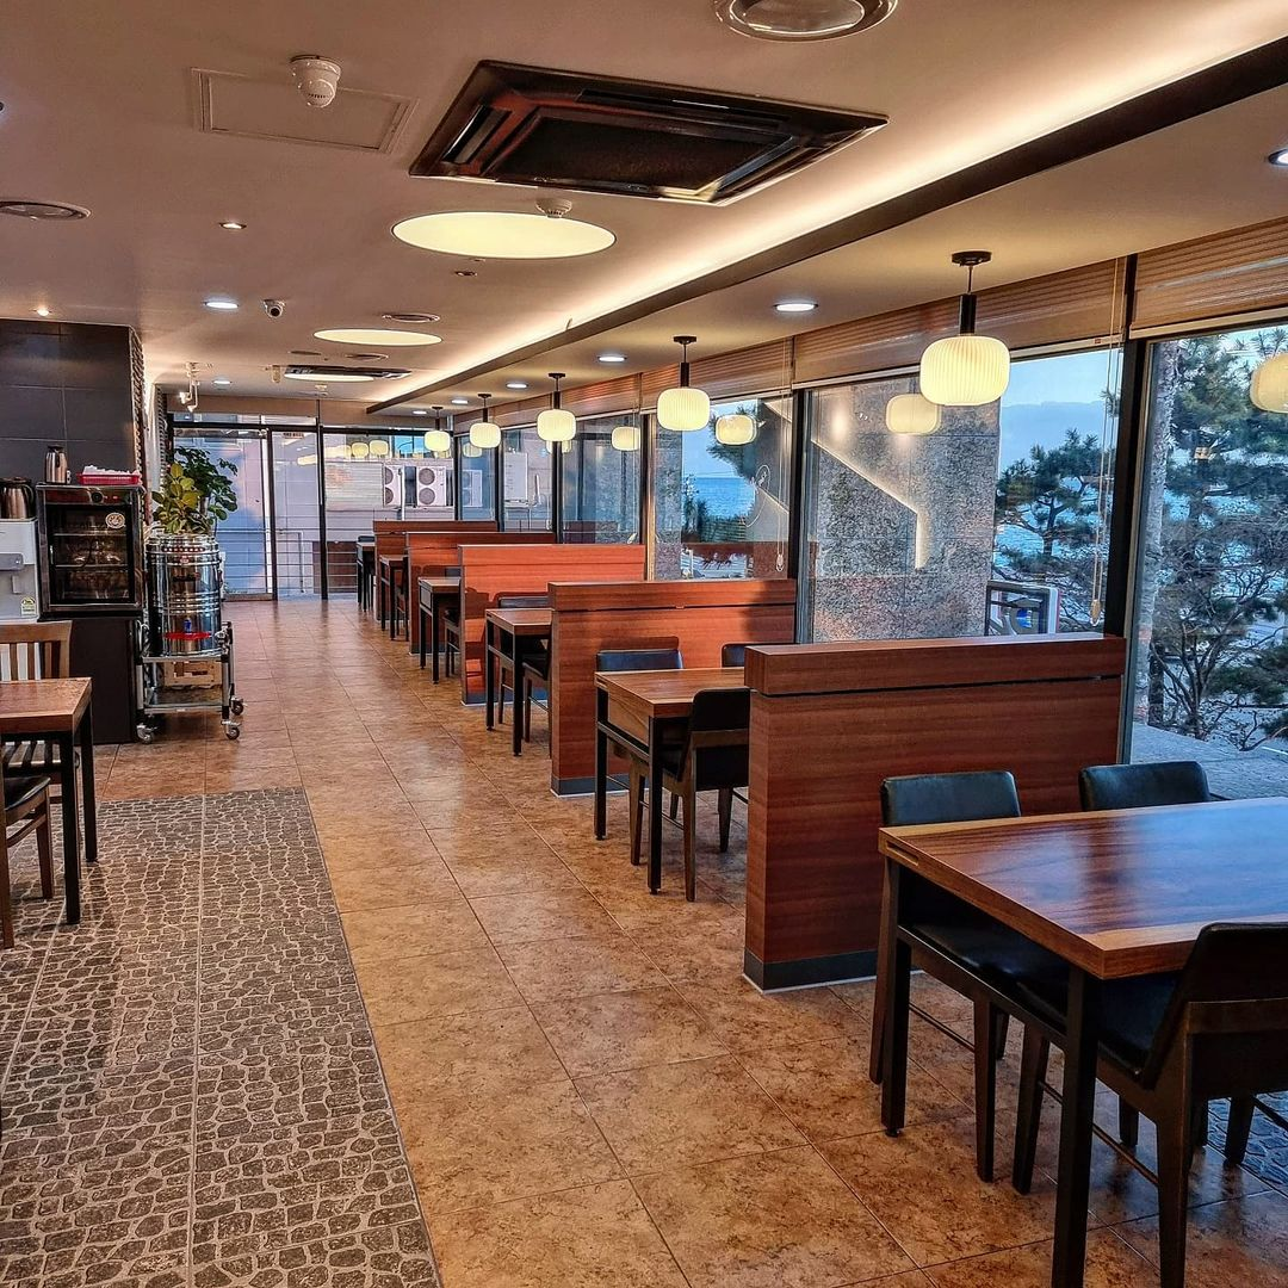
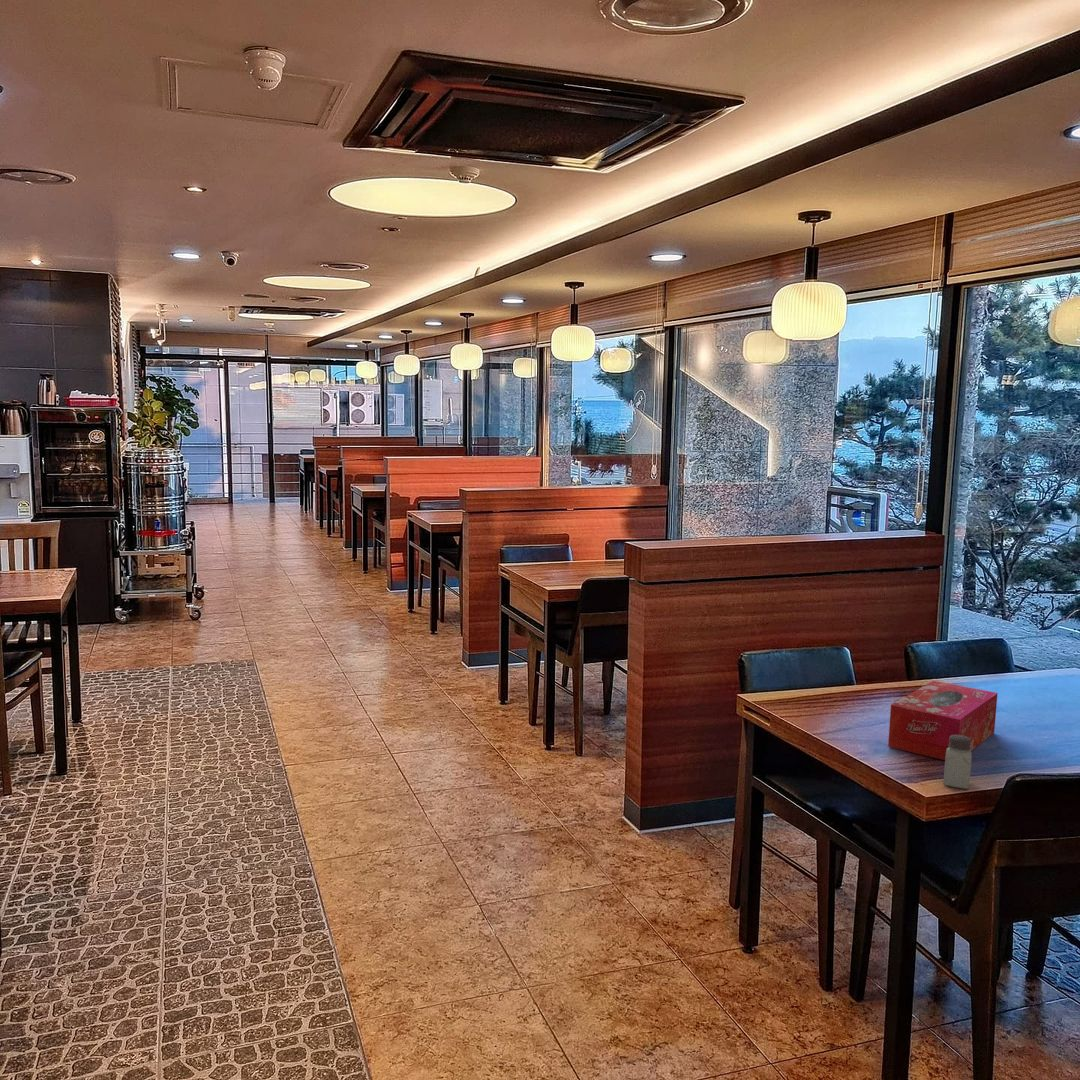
+ saltshaker (958, 760)
+ tissue box (944, 719)
